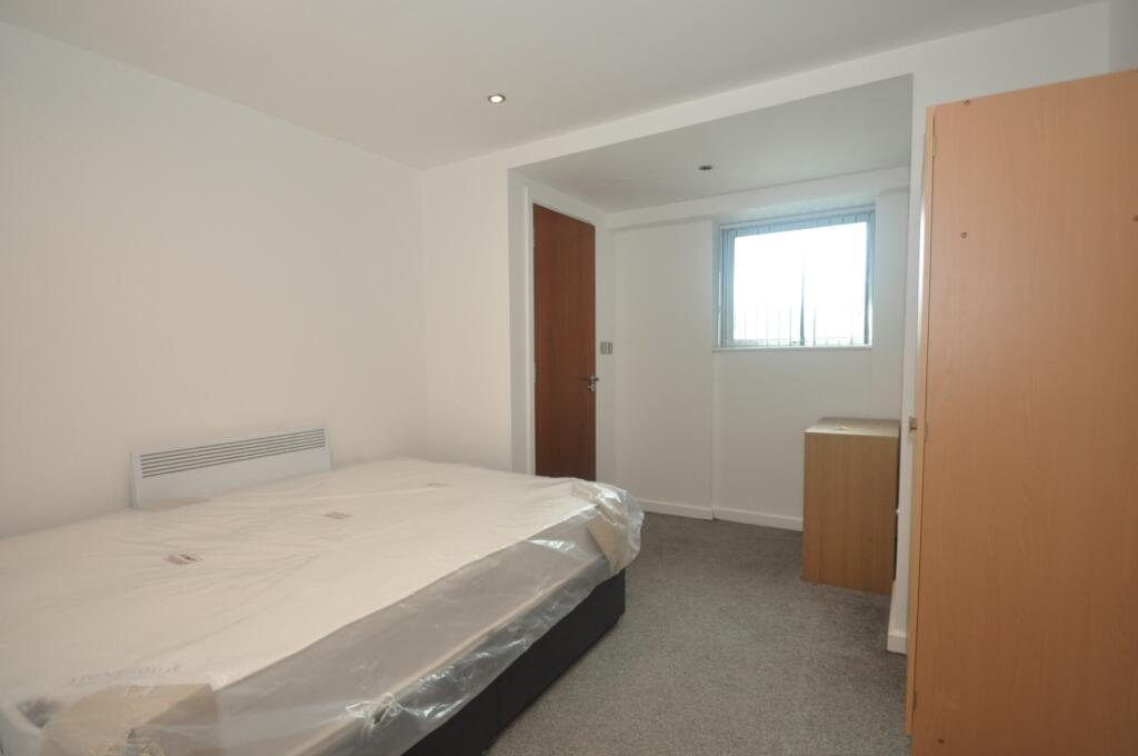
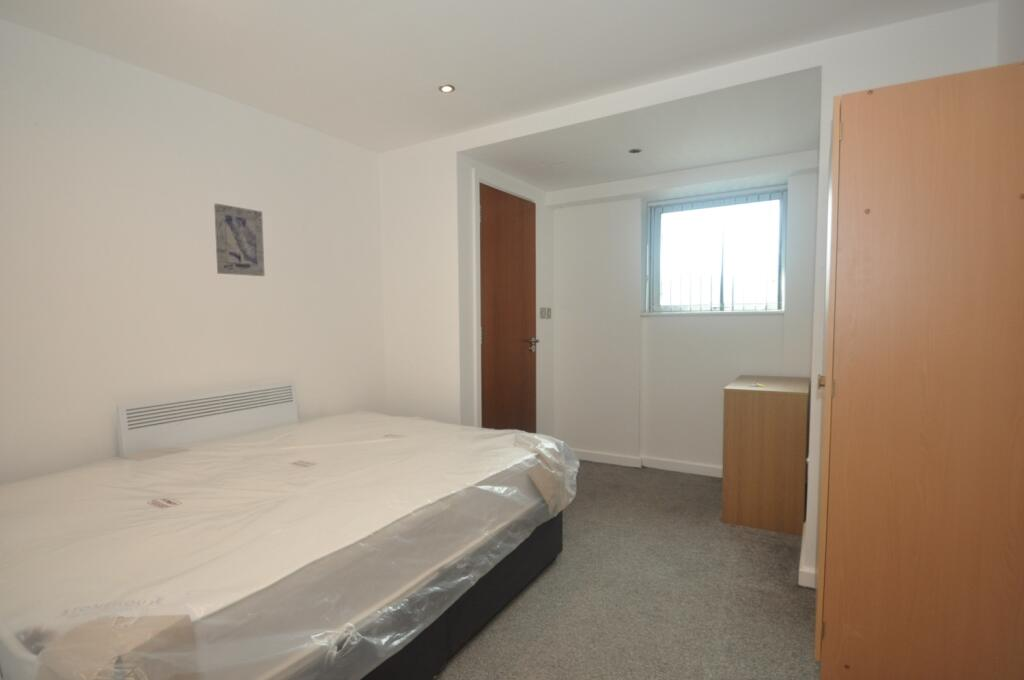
+ wall art (240, 241)
